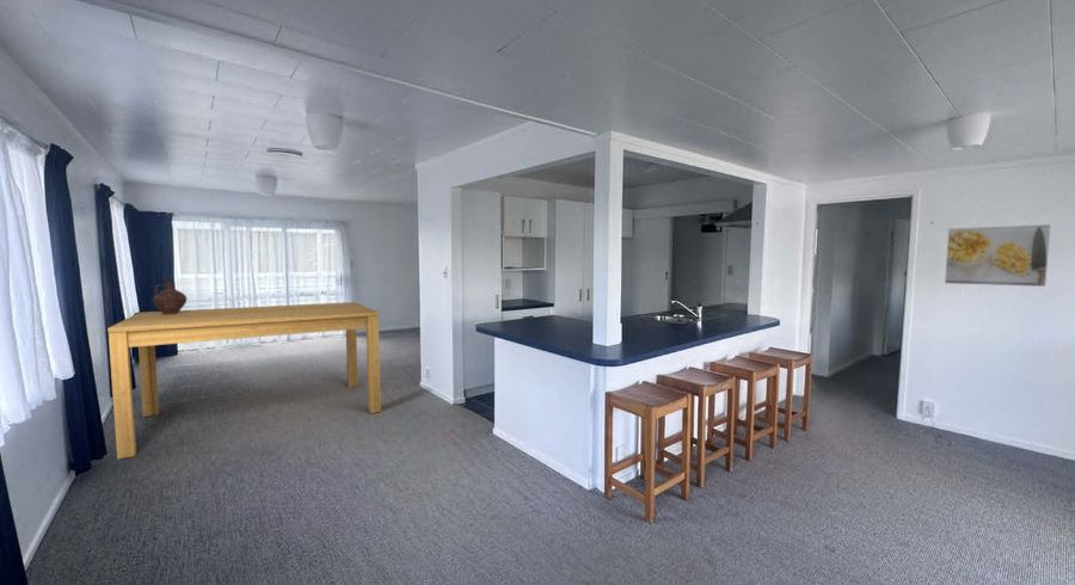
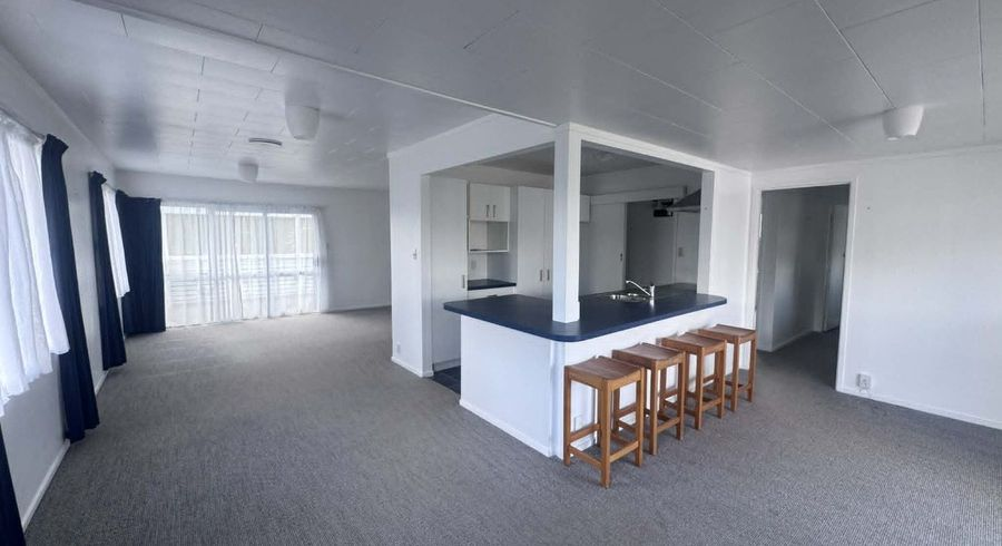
- dining table (262, 335)
- ceramic jug (170, 296)
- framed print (994, 255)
